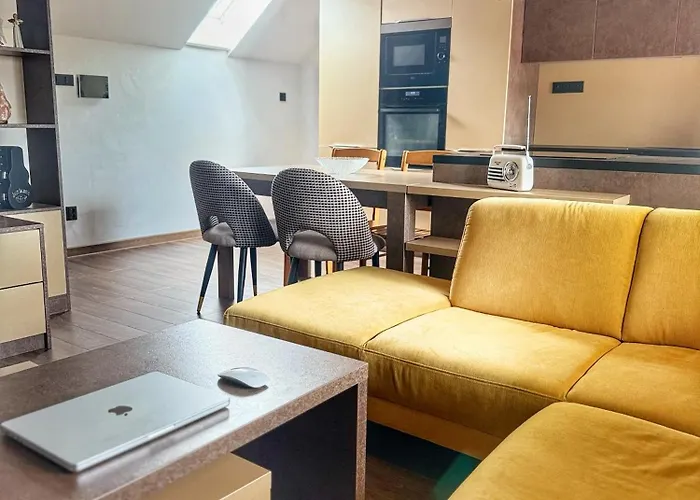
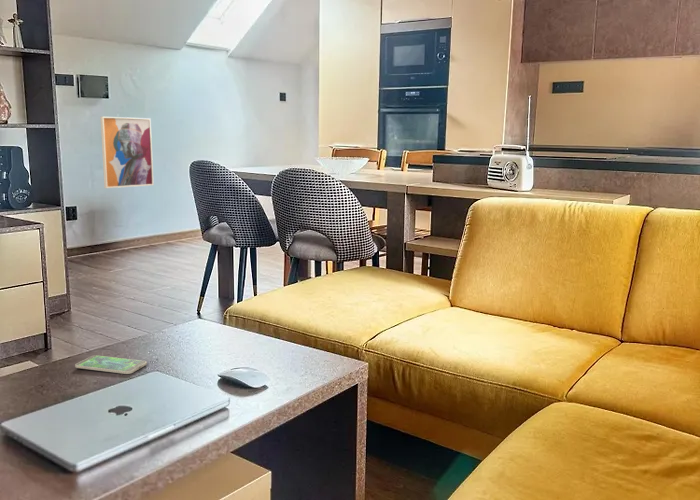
+ wall art (128, 152)
+ smartphone (111, 364)
